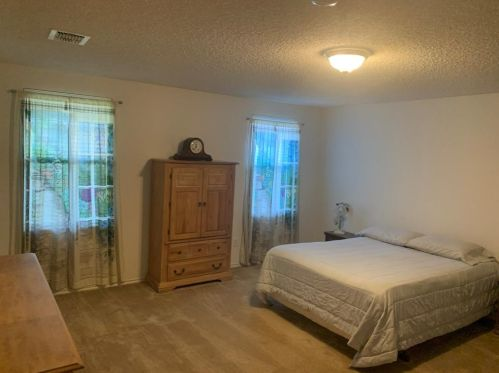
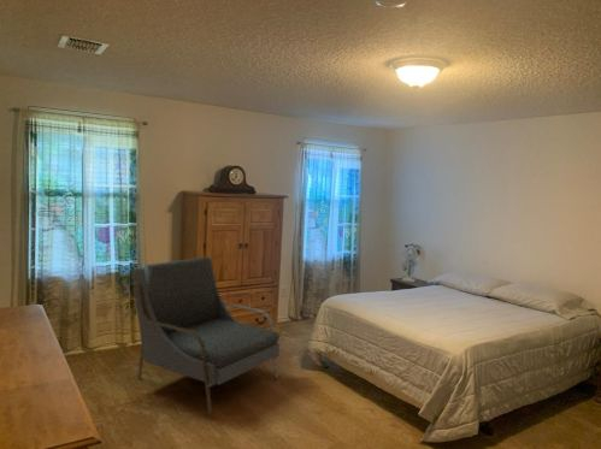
+ armchair (206, 323)
